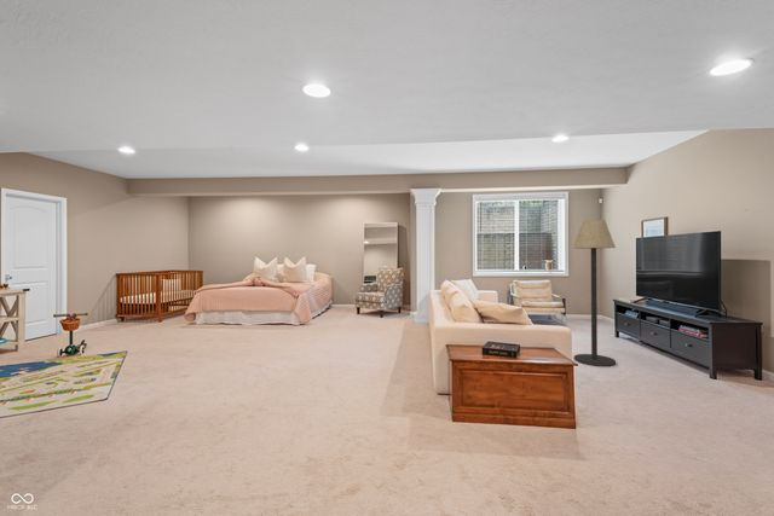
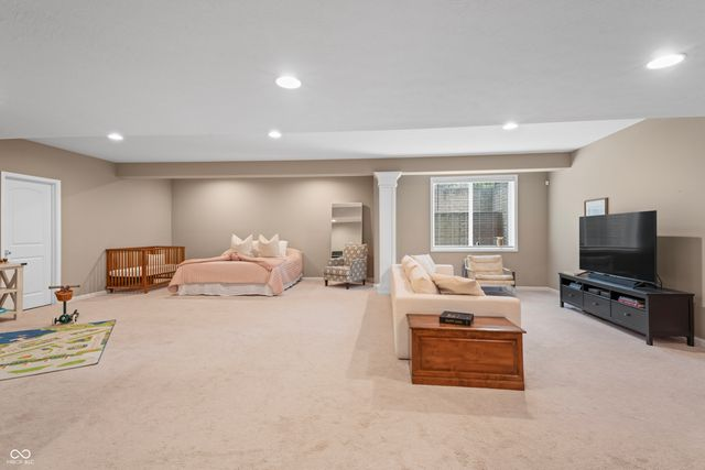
- floor lamp (594, 290)
